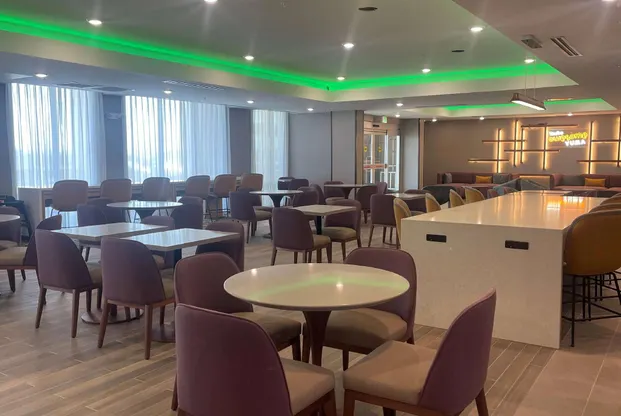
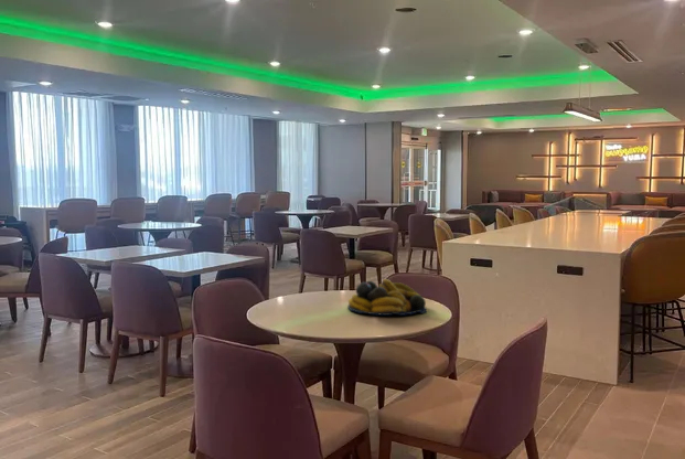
+ fruit bowl (386, 293)
